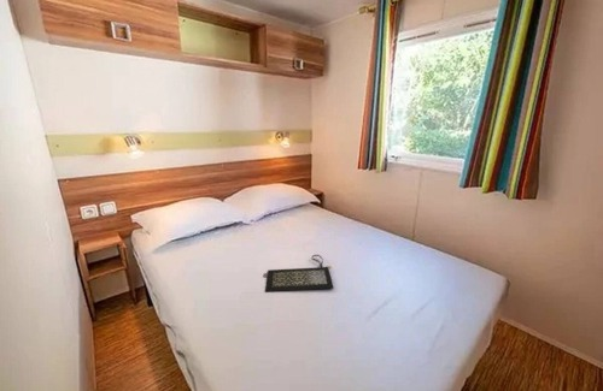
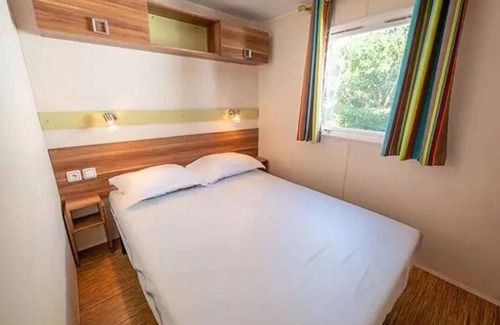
- clutch bag (302, 277)
